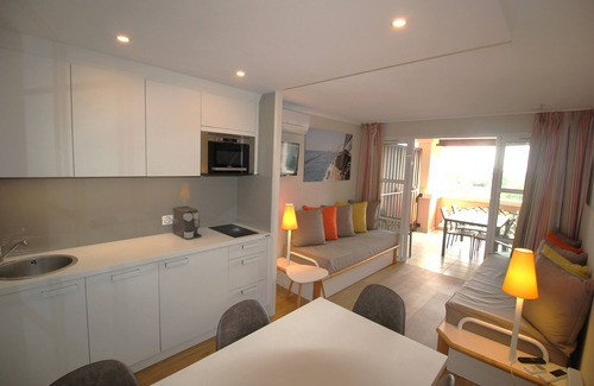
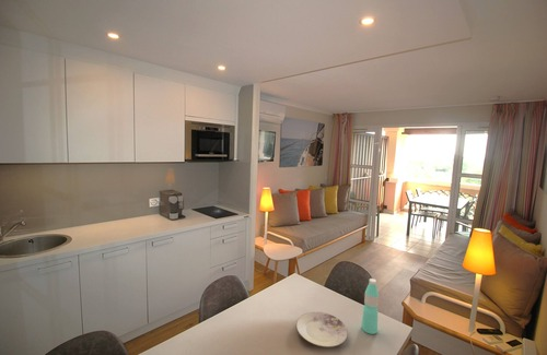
+ water bottle (371, 304)
+ plate (321, 330)
